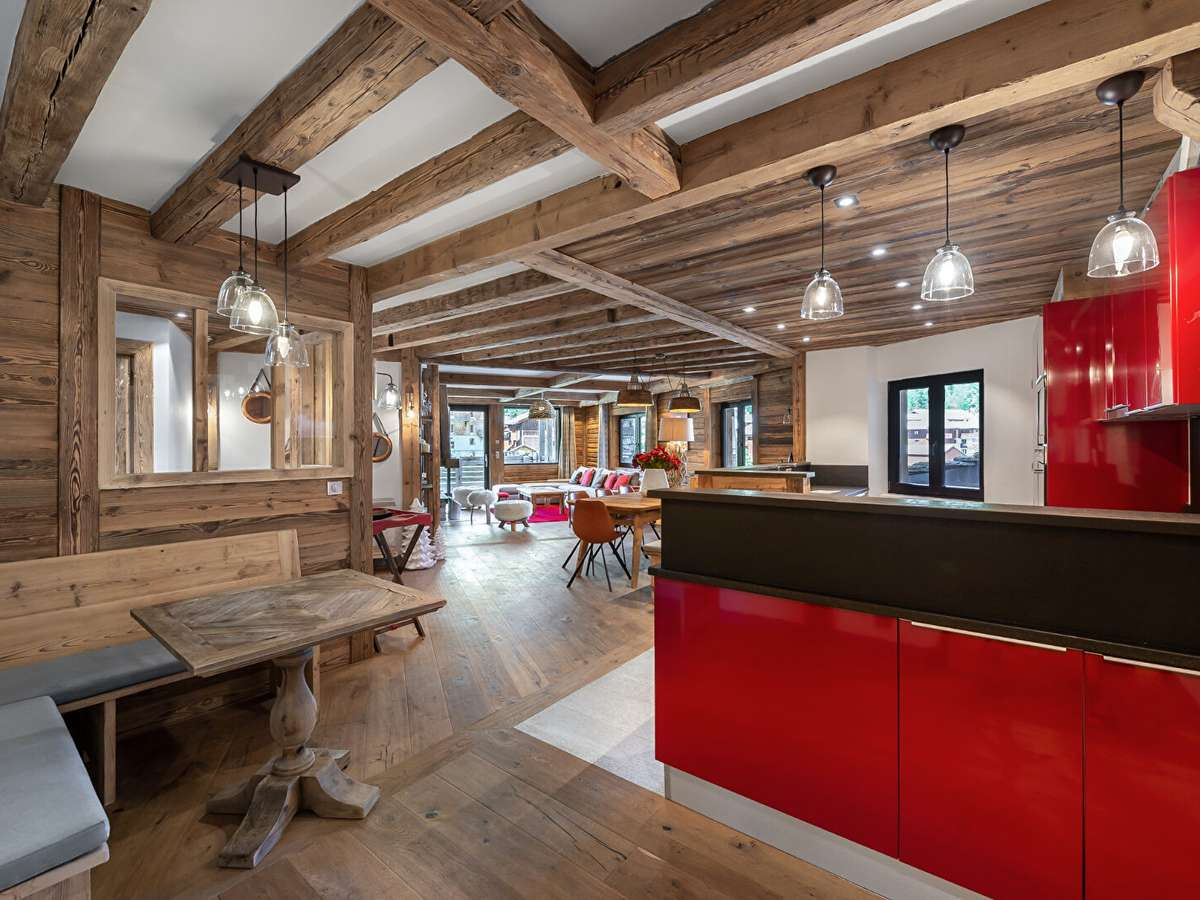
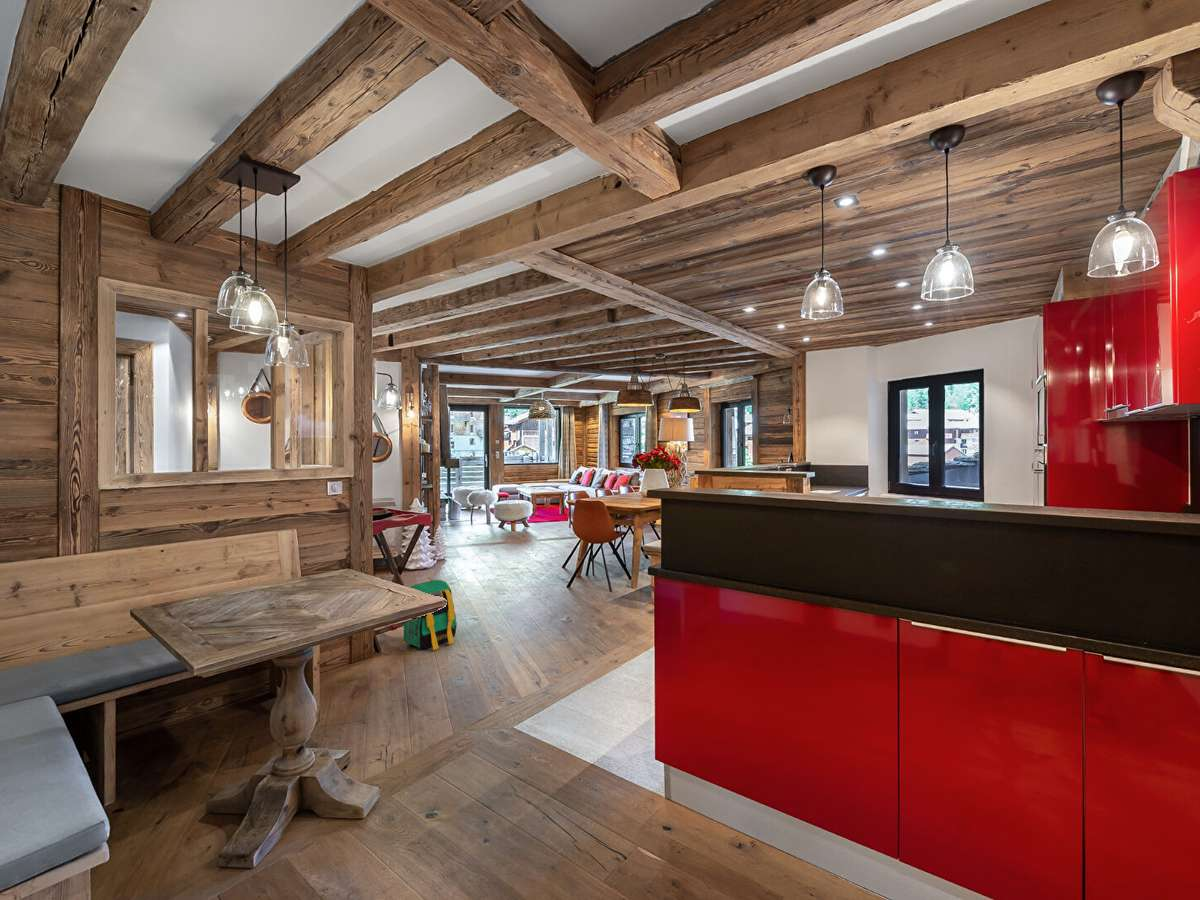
+ backpack (428, 614)
